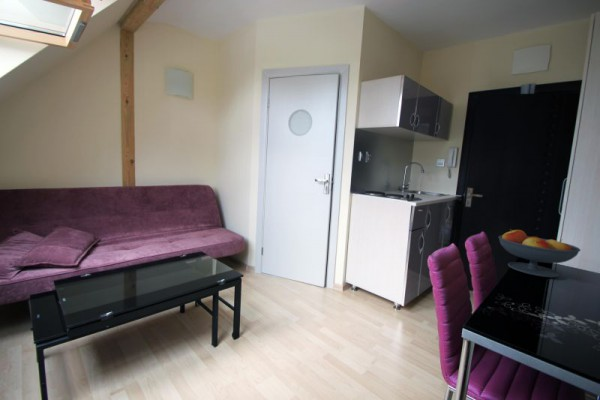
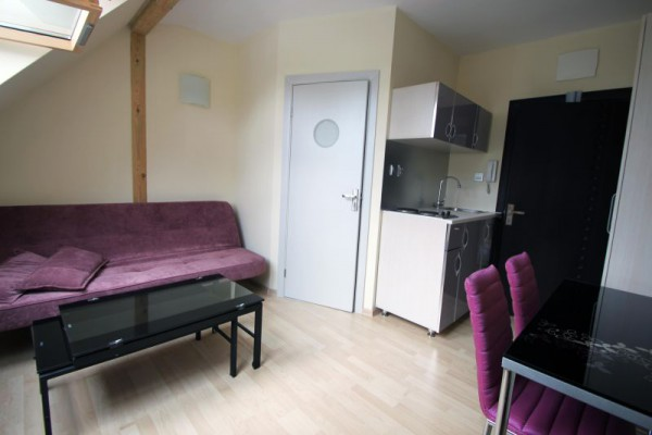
- fruit bowl (535, 251)
